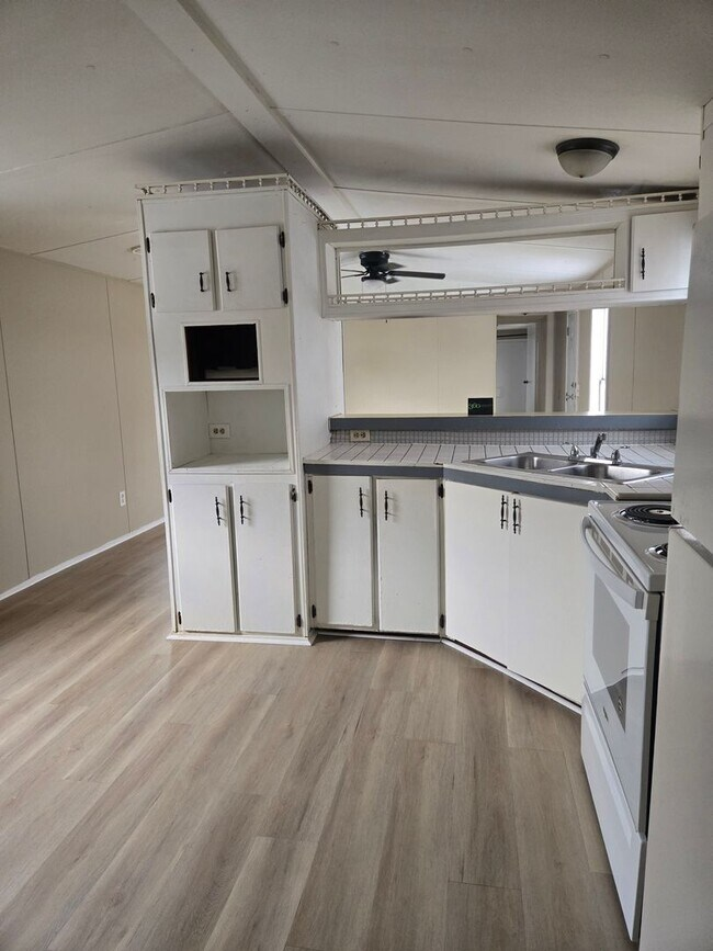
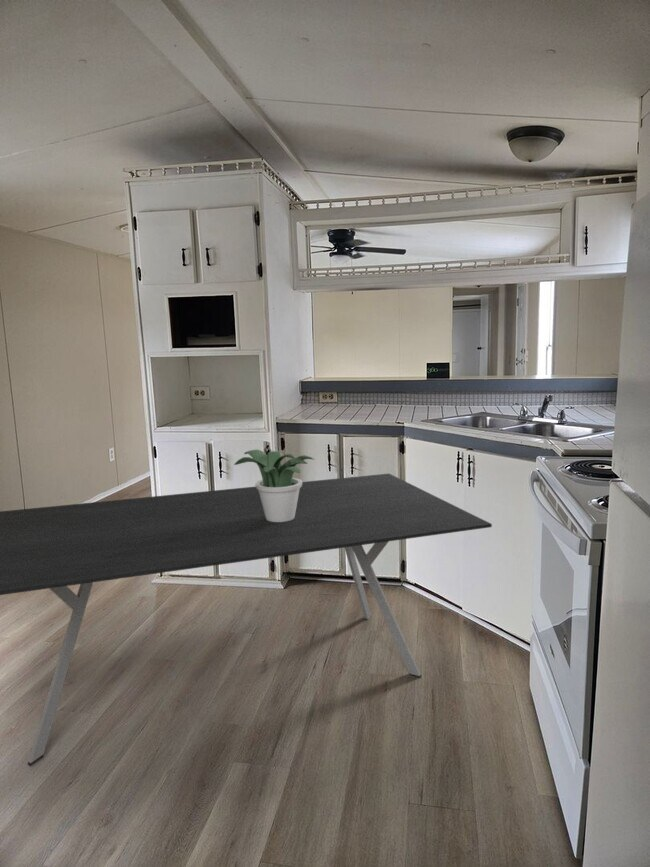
+ potted plant (273, 484)
+ dining table (228, 563)
